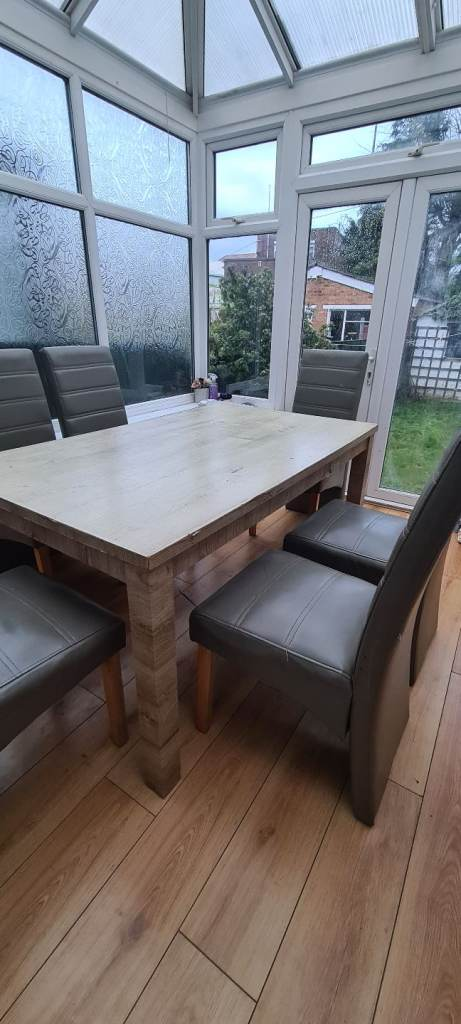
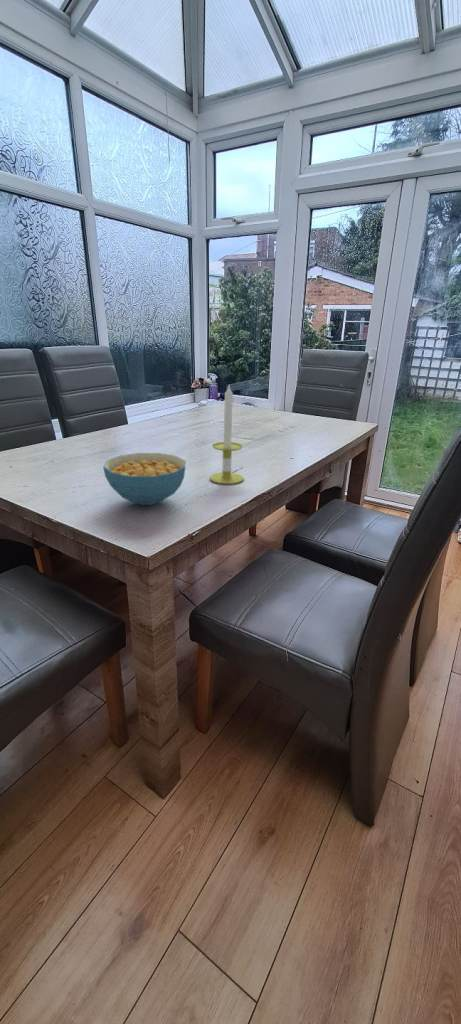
+ candle (227, 433)
+ cereal bowl (146, 482)
